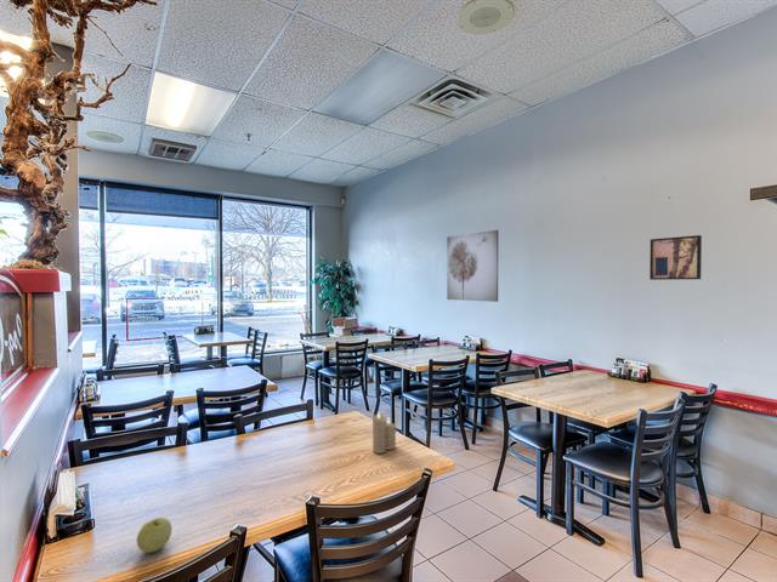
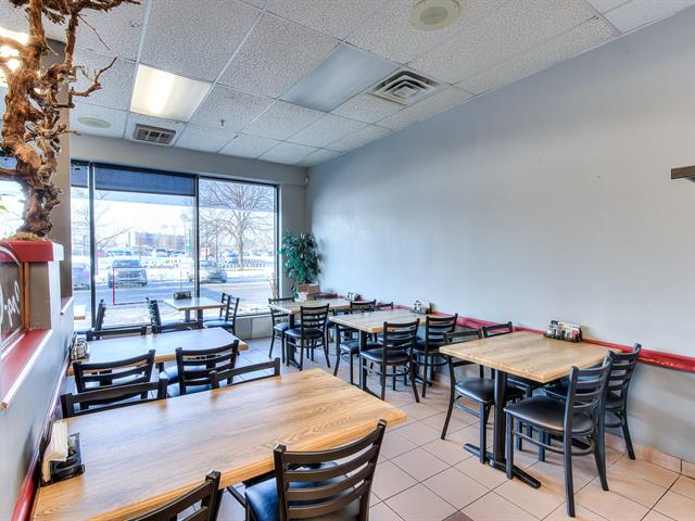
- apple (154, 535)
- candle (384, 429)
- wall art (674, 258)
- wall art (470, 267)
